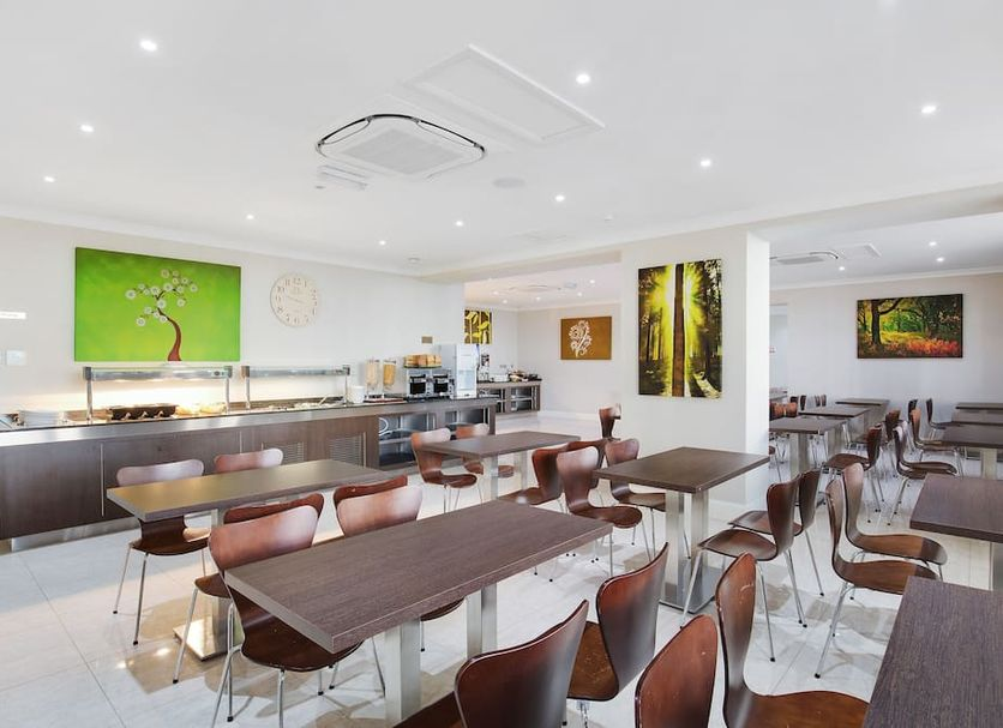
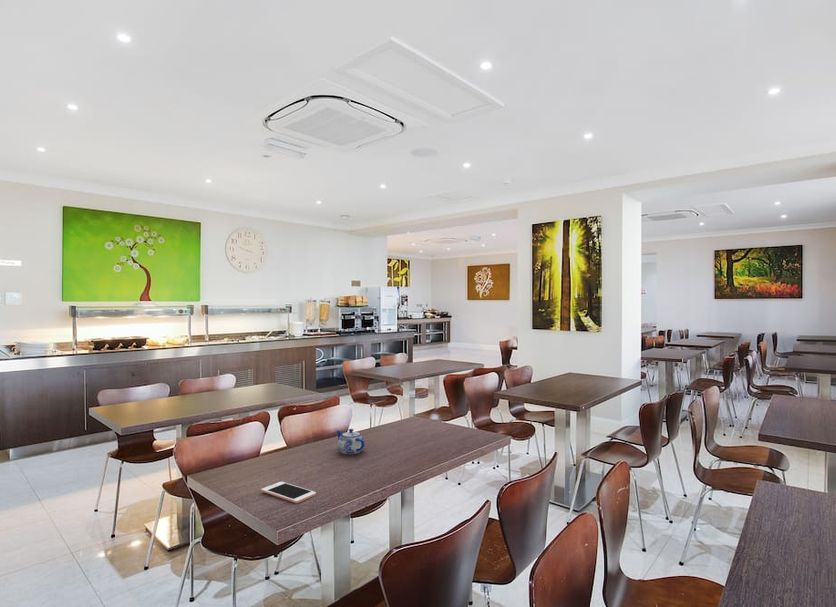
+ cell phone (288, 491)
+ teapot (349, 440)
